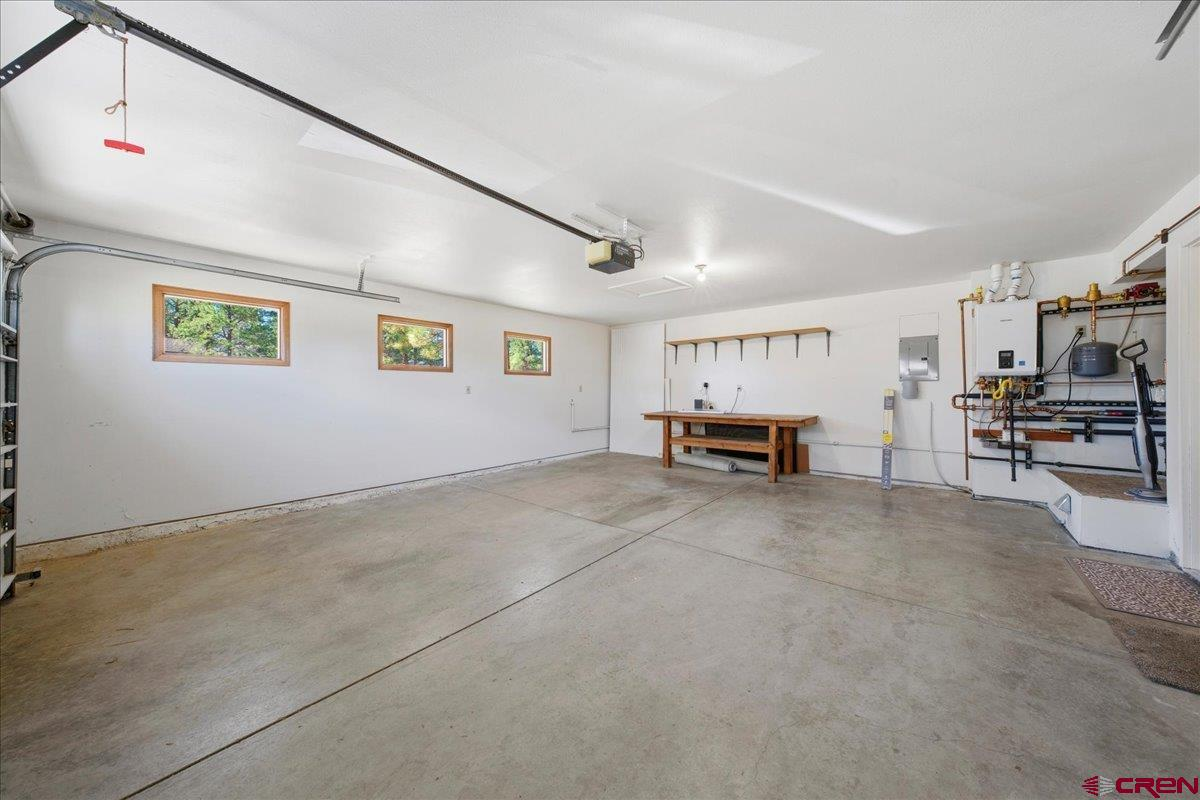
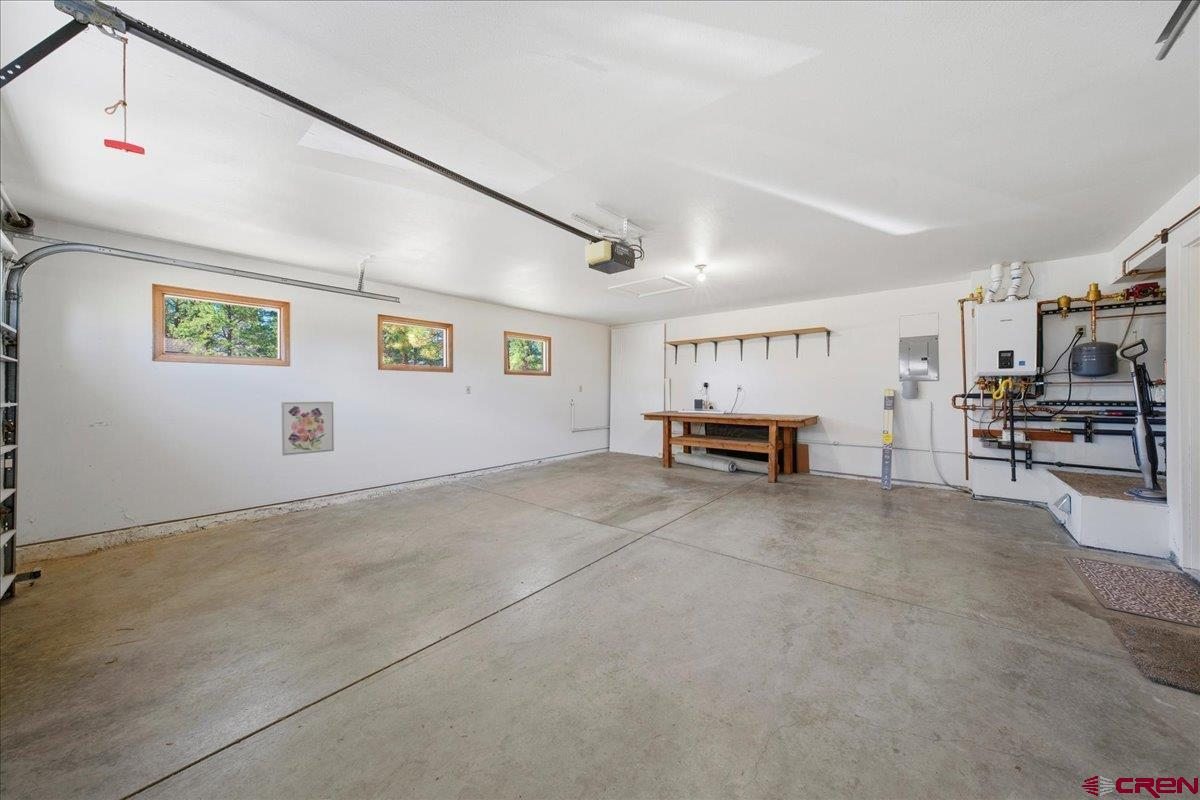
+ wall art (308, 427)
